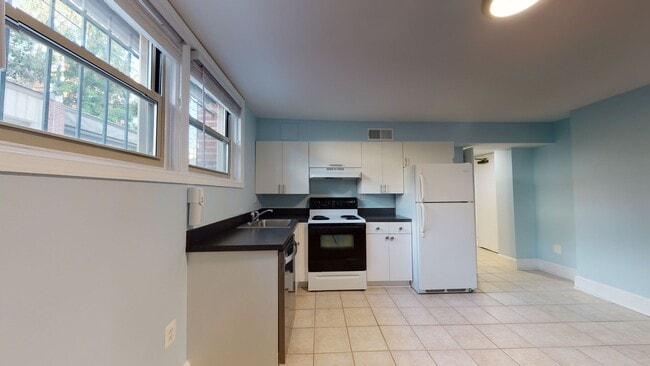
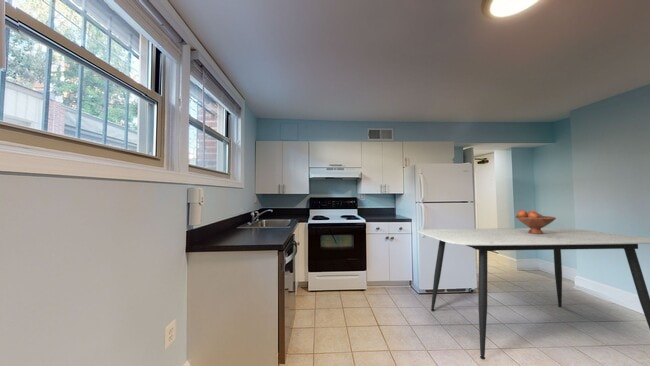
+ dining table (555, 279)
+ fruit bowl (535, 221)
